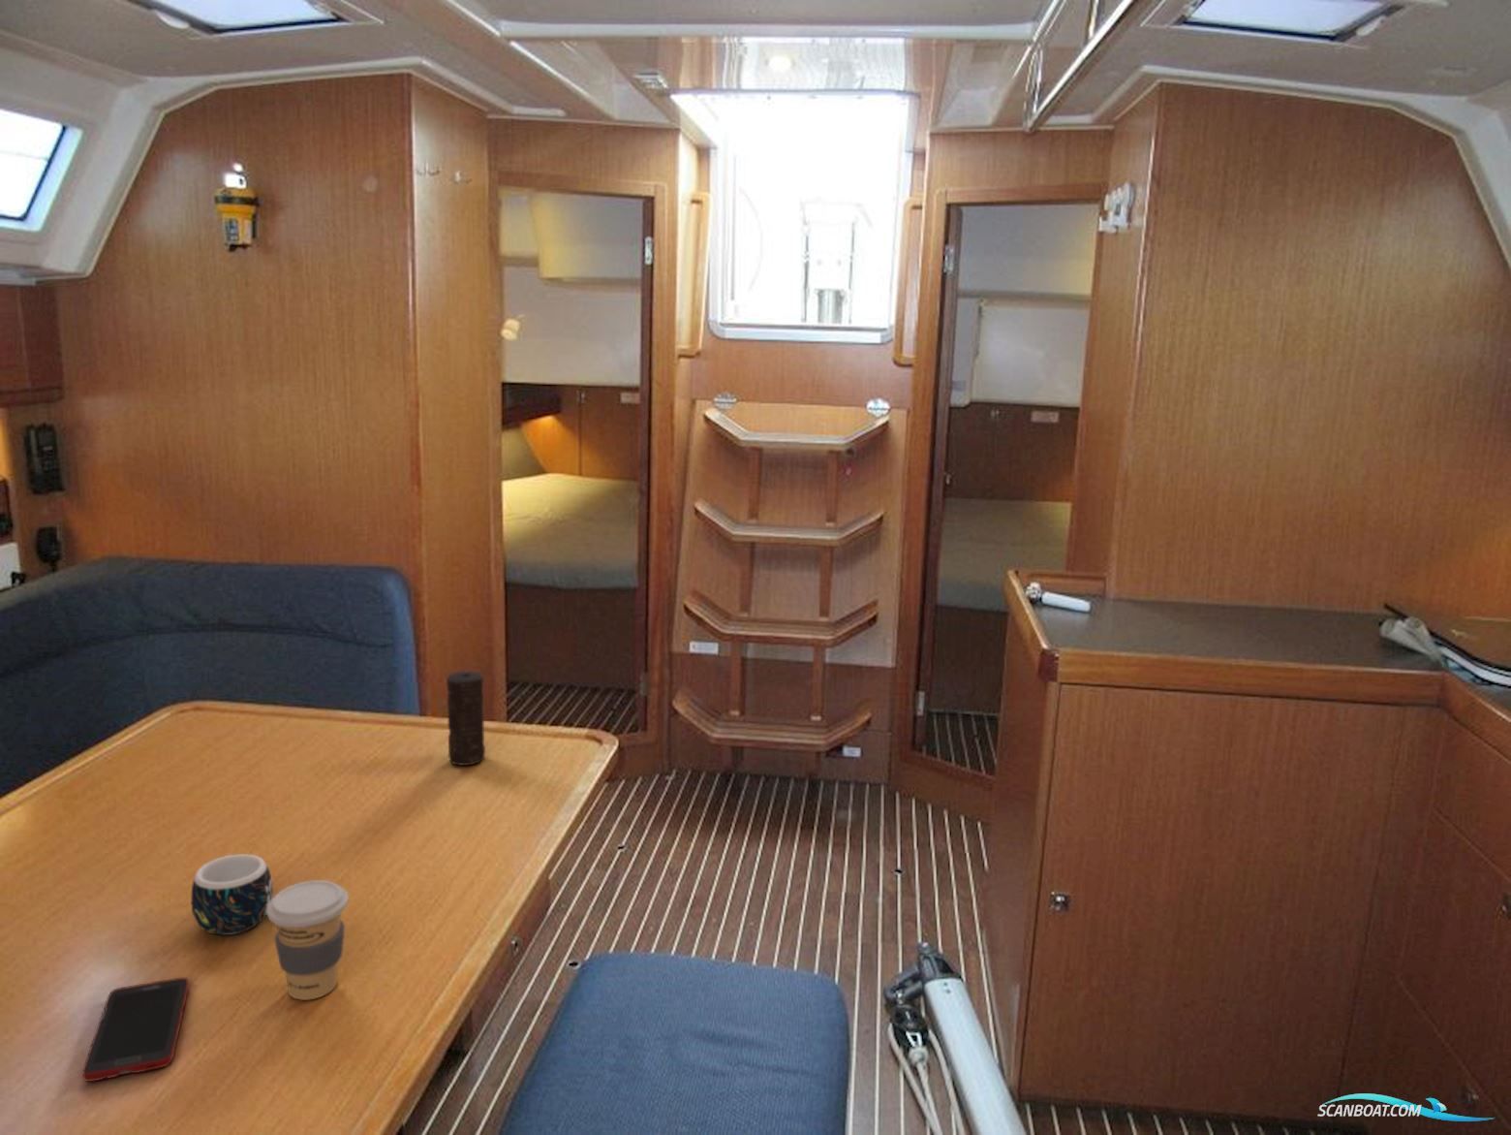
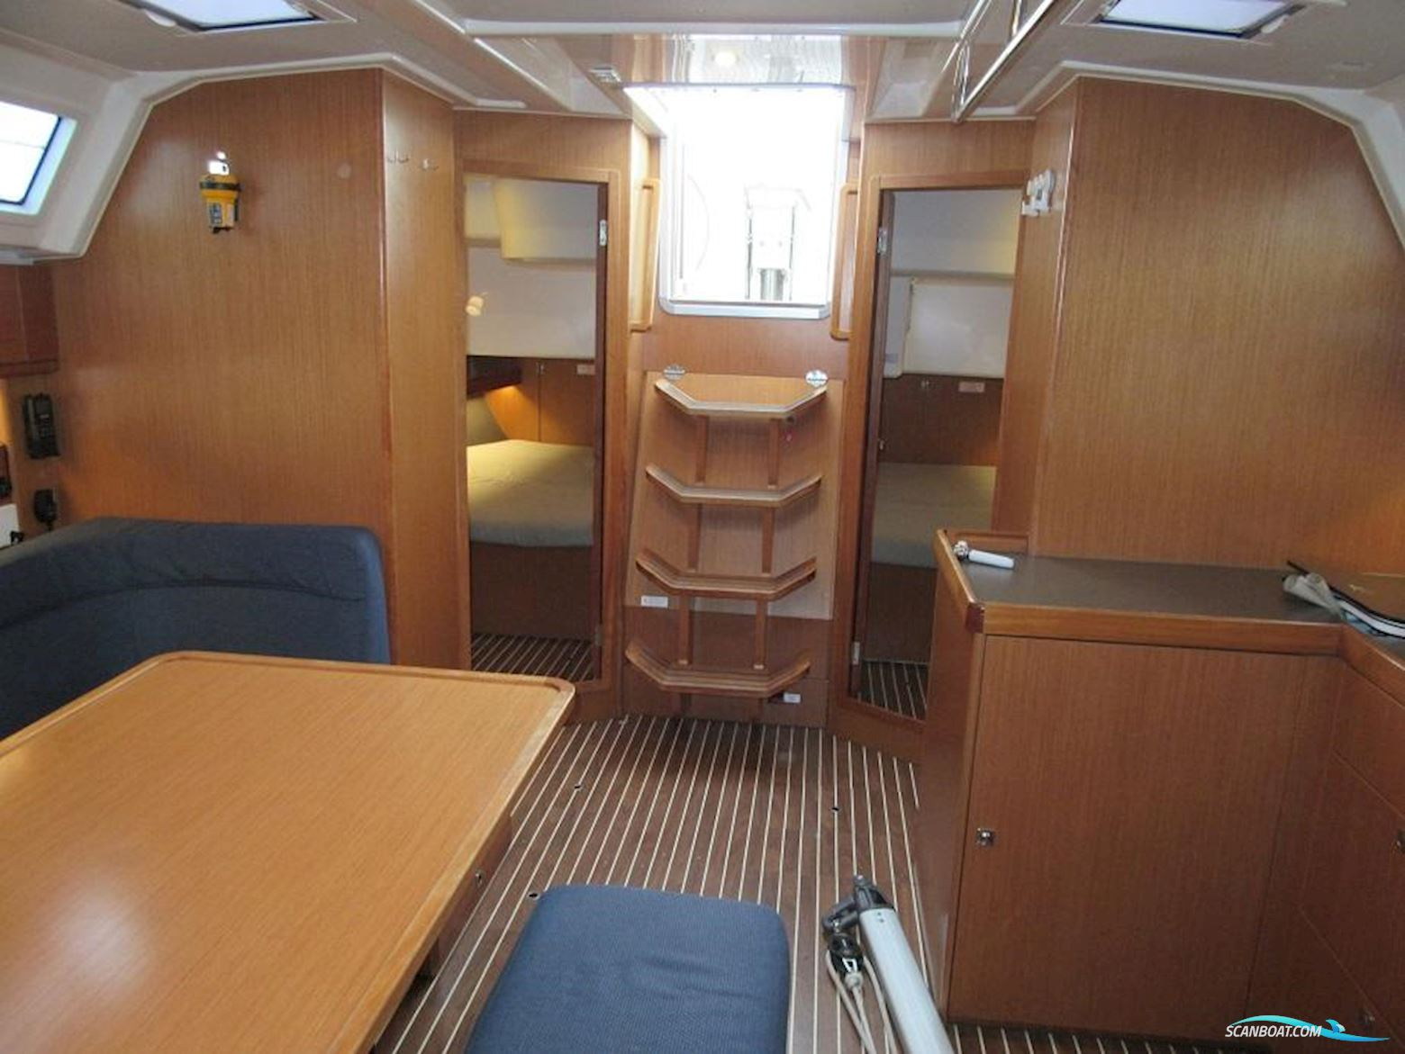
- candle (466, 718)
- coffee cup (310, 941)
- mug (231, 889)
- cell phone (138, 1025)
